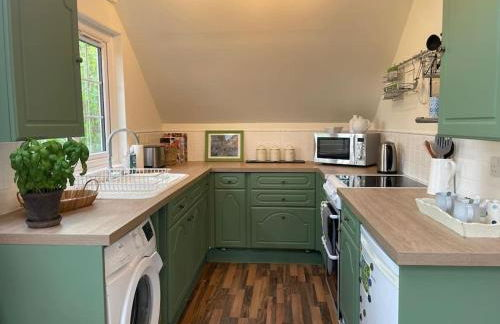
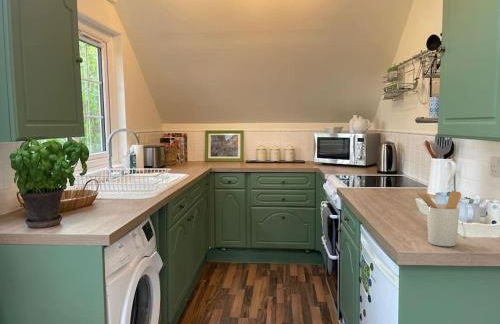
+ utensil holder (436, 216)
